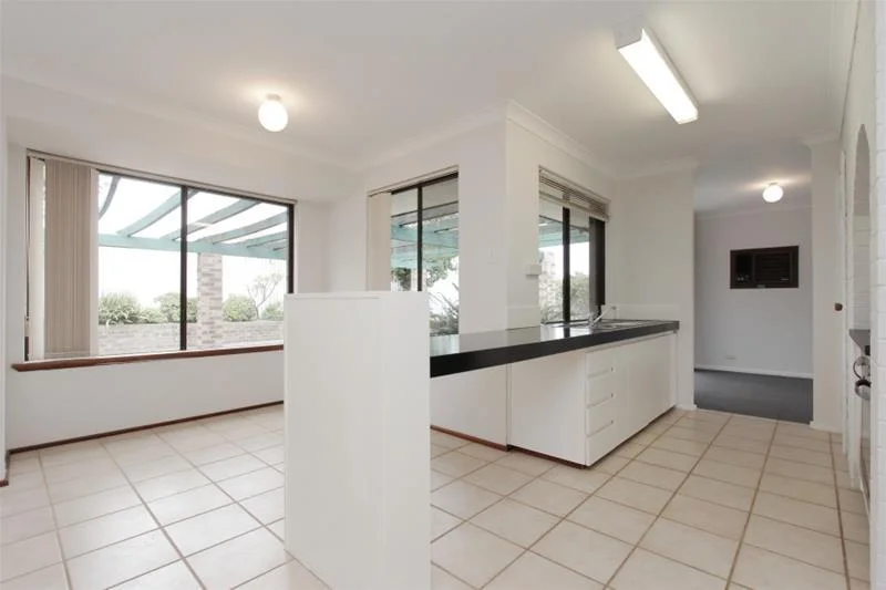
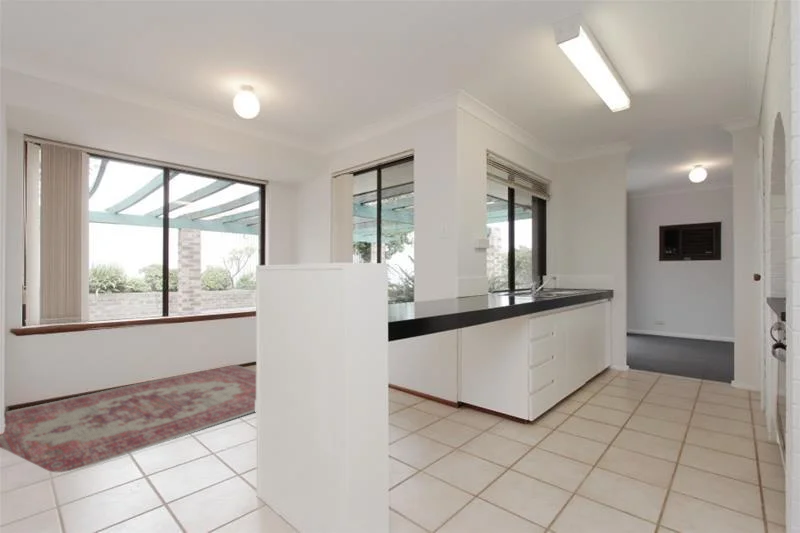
+ rug (151, 406)
